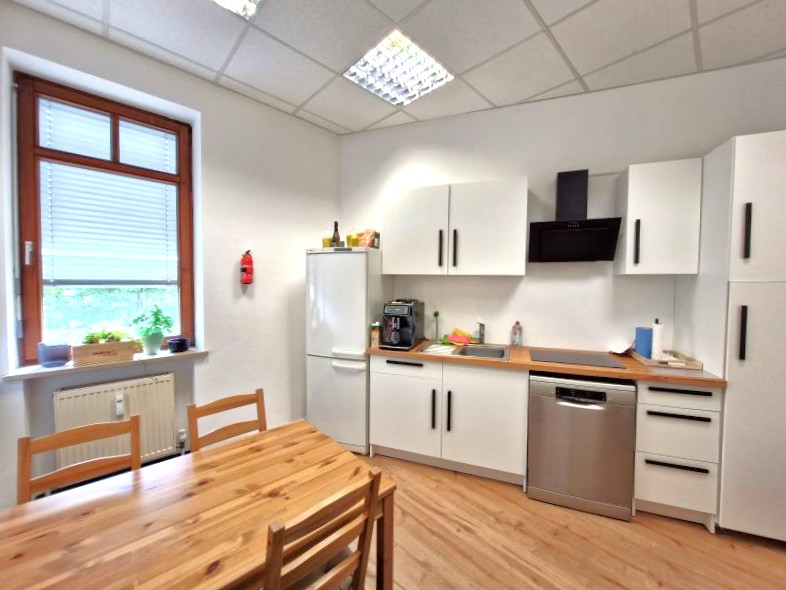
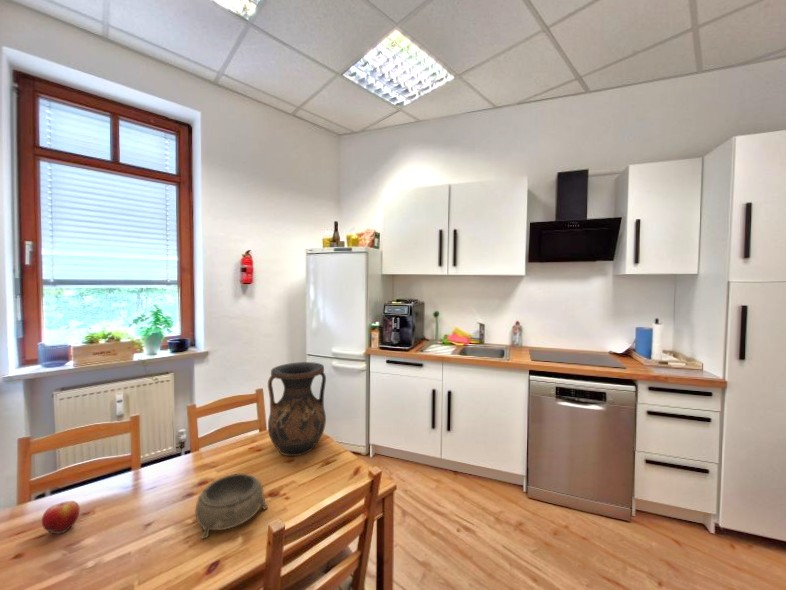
+ vase (297, 407)
+ decorative bowl (233, 499)
+ apple (61, 516)
